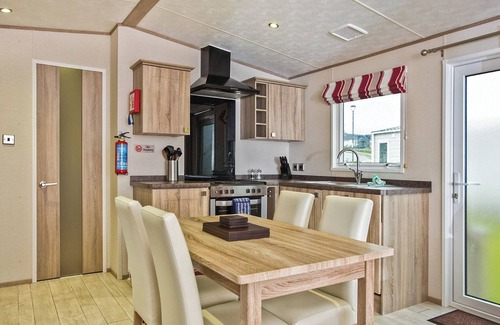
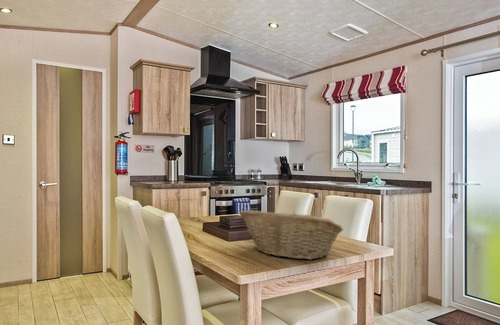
+ fruit basket (289, 229)
